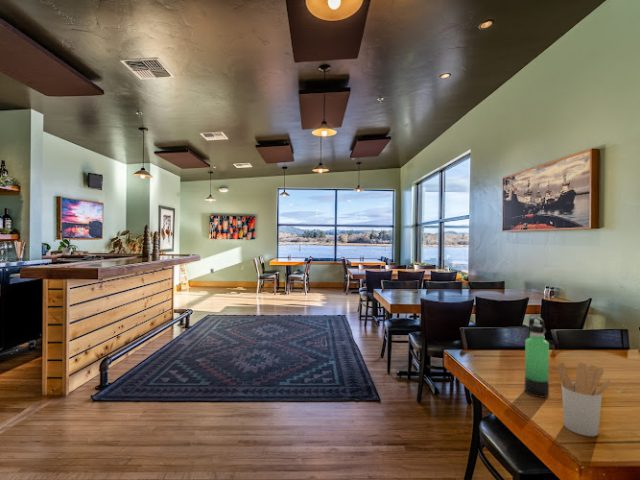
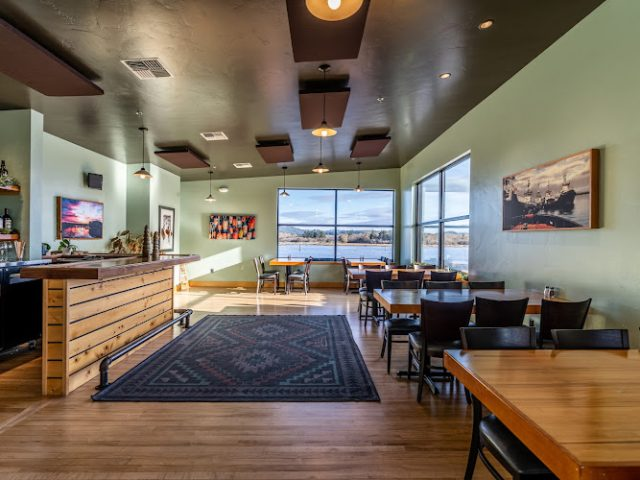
- utensil holder (583, 396)
- thermos bottle (536, 355)
